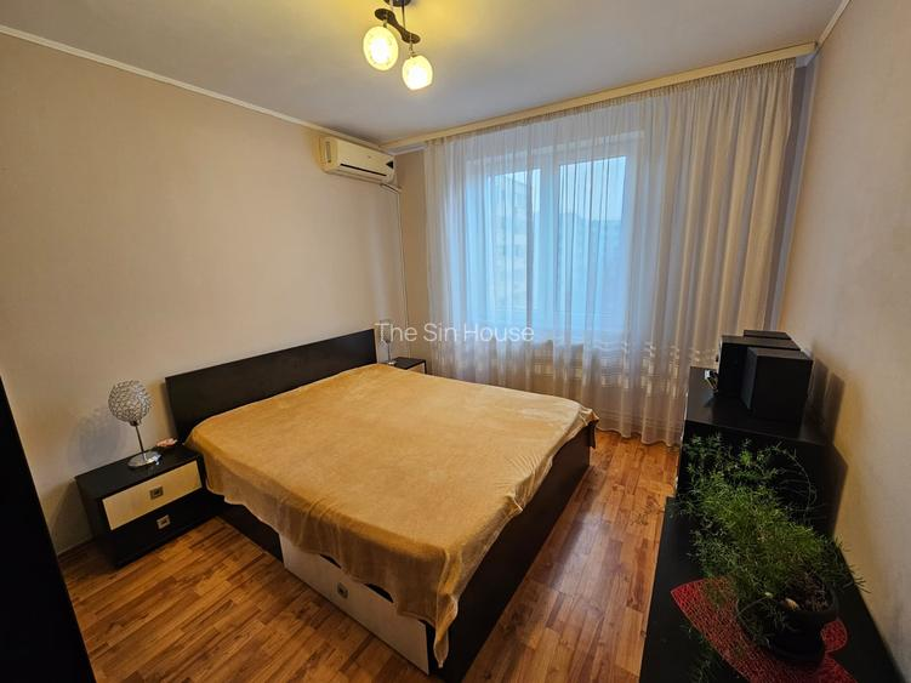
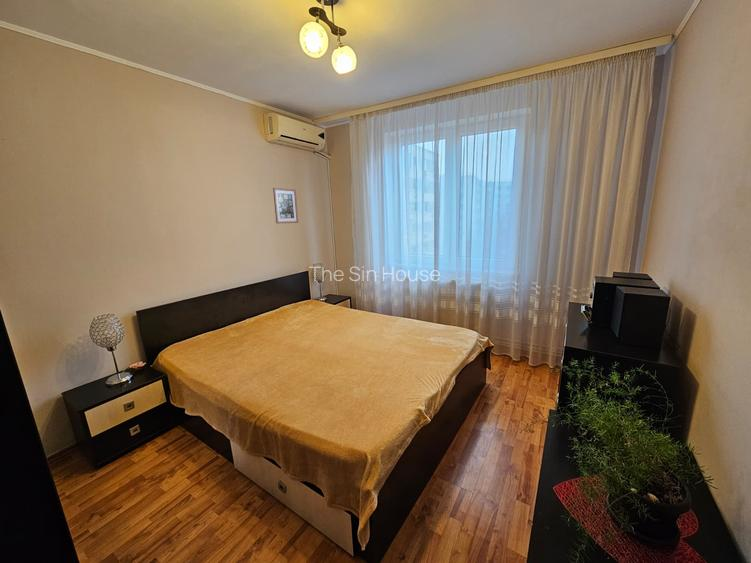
+ wall art (286, 206)
